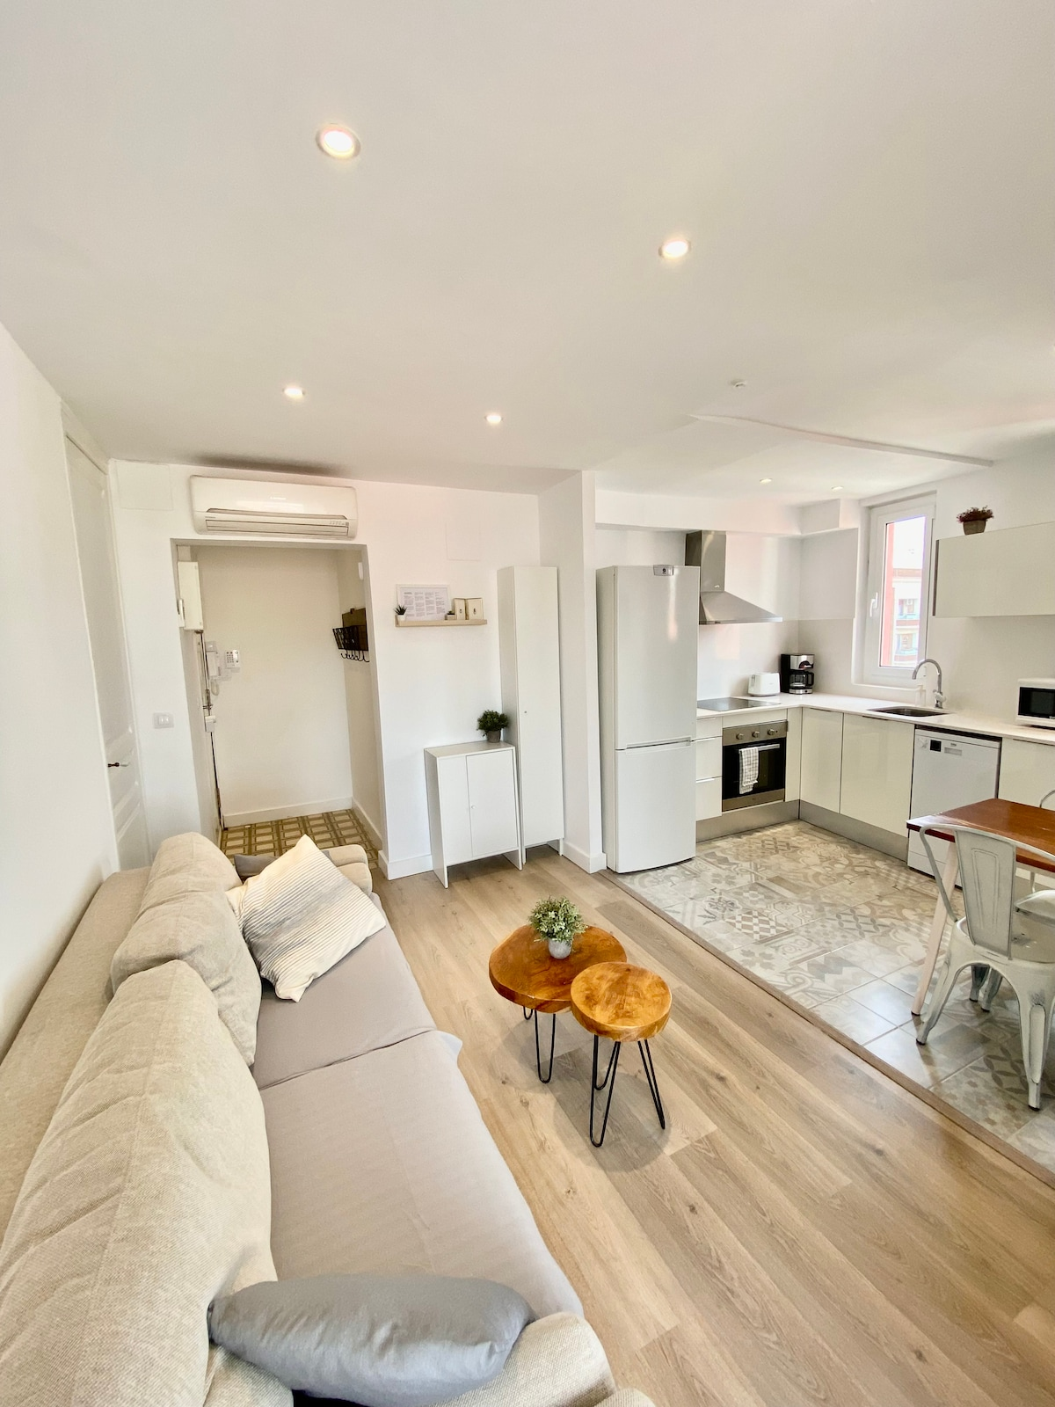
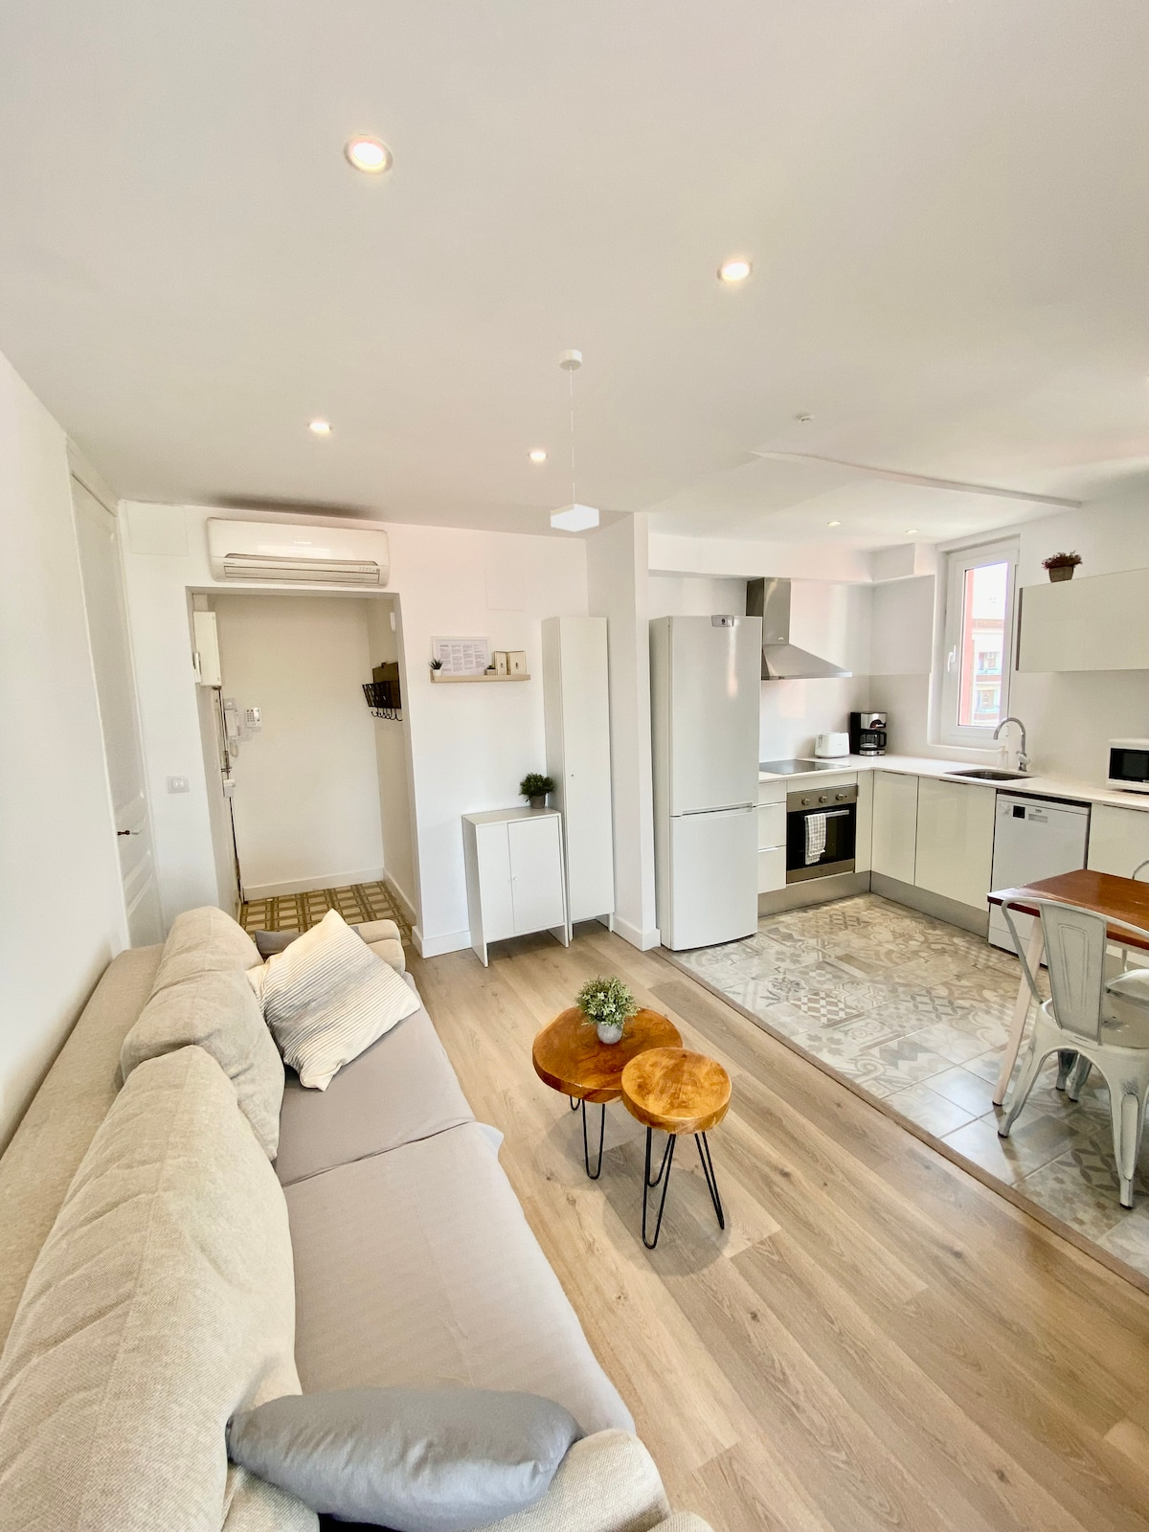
+ pendant lamp (572, 449)
